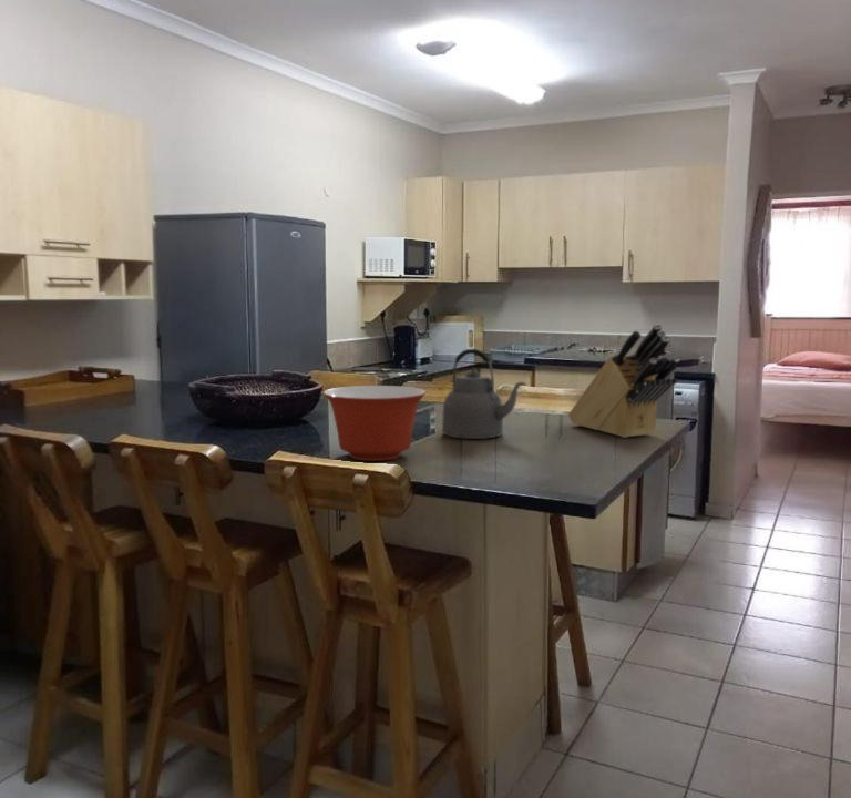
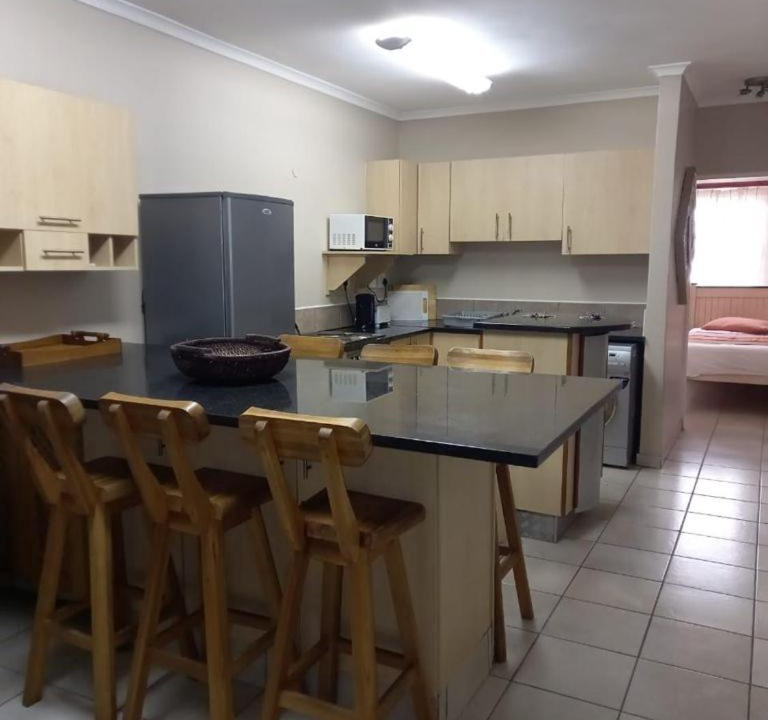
- kettle (485, 392)
- knife block (622, 377)
- mixing bowl (375, 423)
